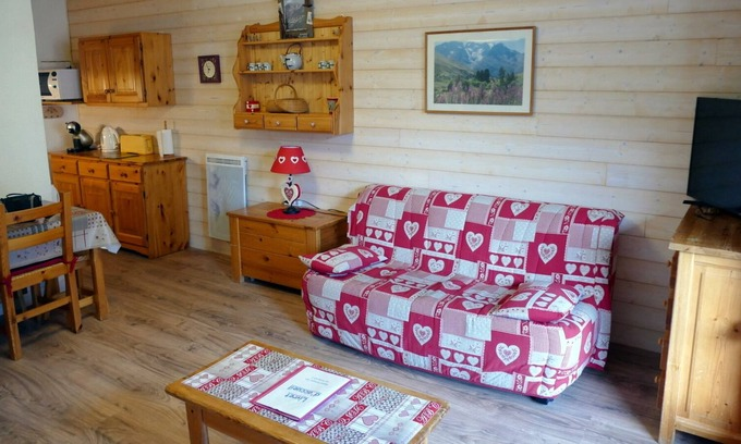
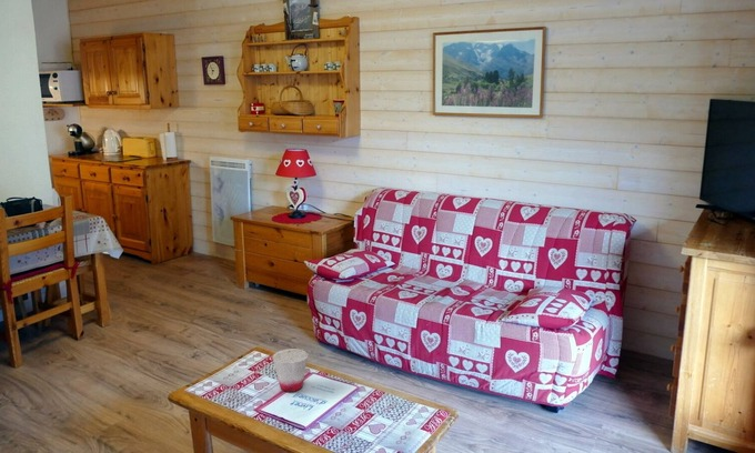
+ cup (290, 371)
